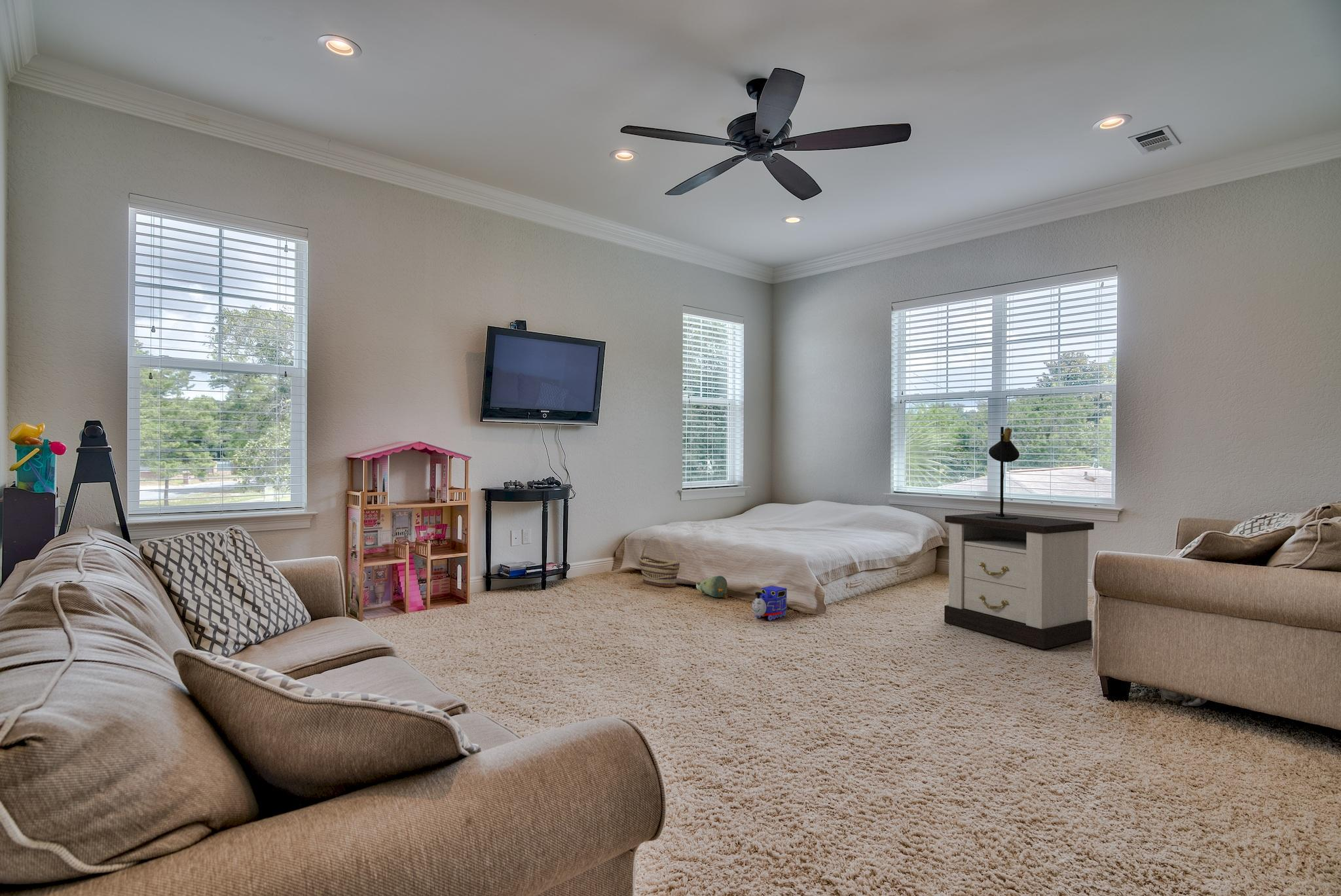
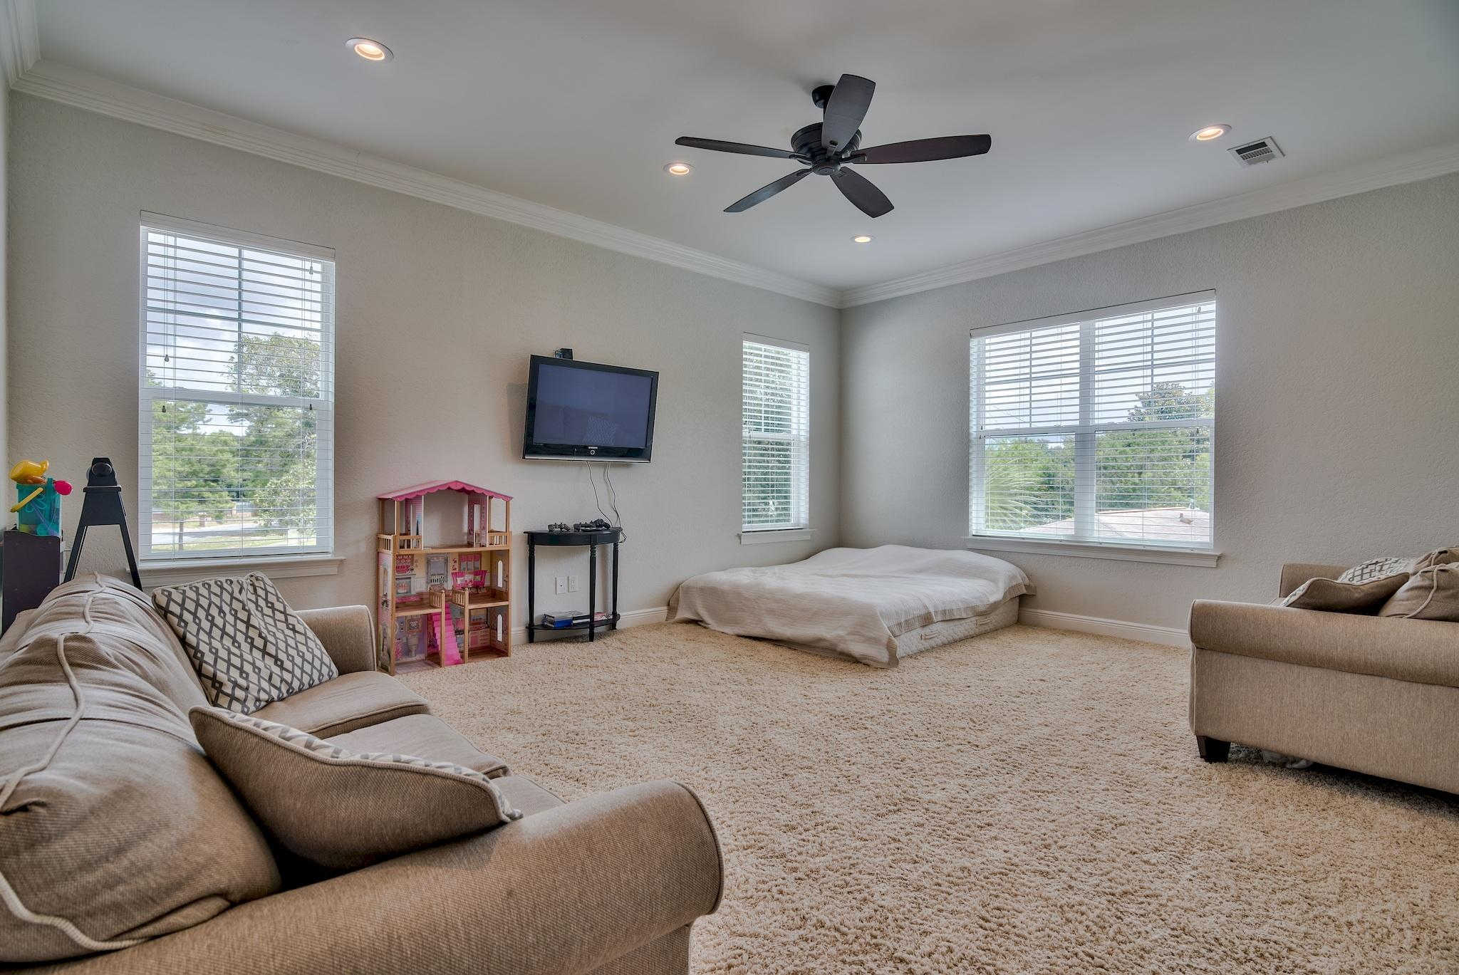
- plush toy (710, 585)
- toy train (769, 603)
- nightstand (1015, 574)
- table lamp (1002, 471)
- basket (659, 560)
